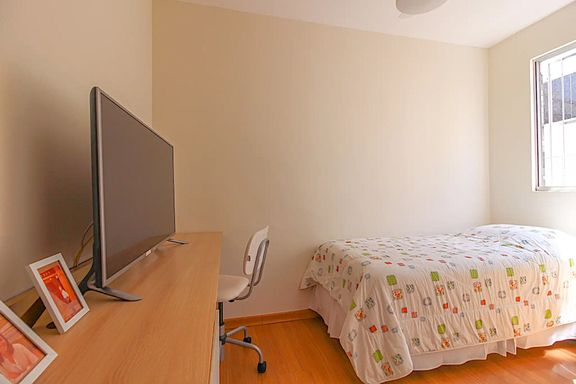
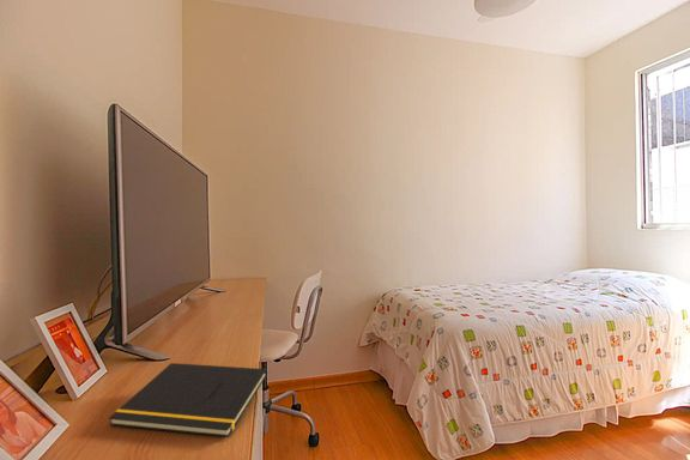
+ notepad (195, 394)
